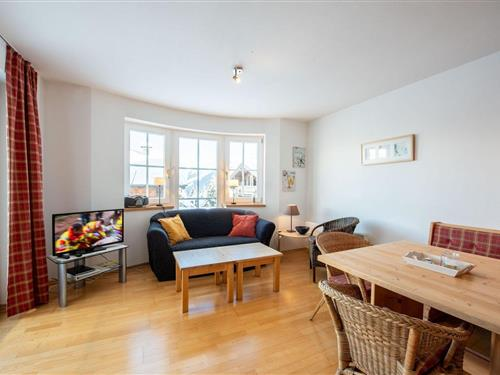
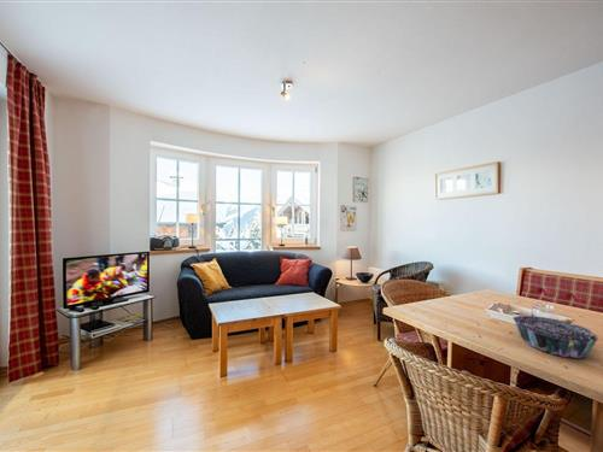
+ decorative bowl (552, 336)
